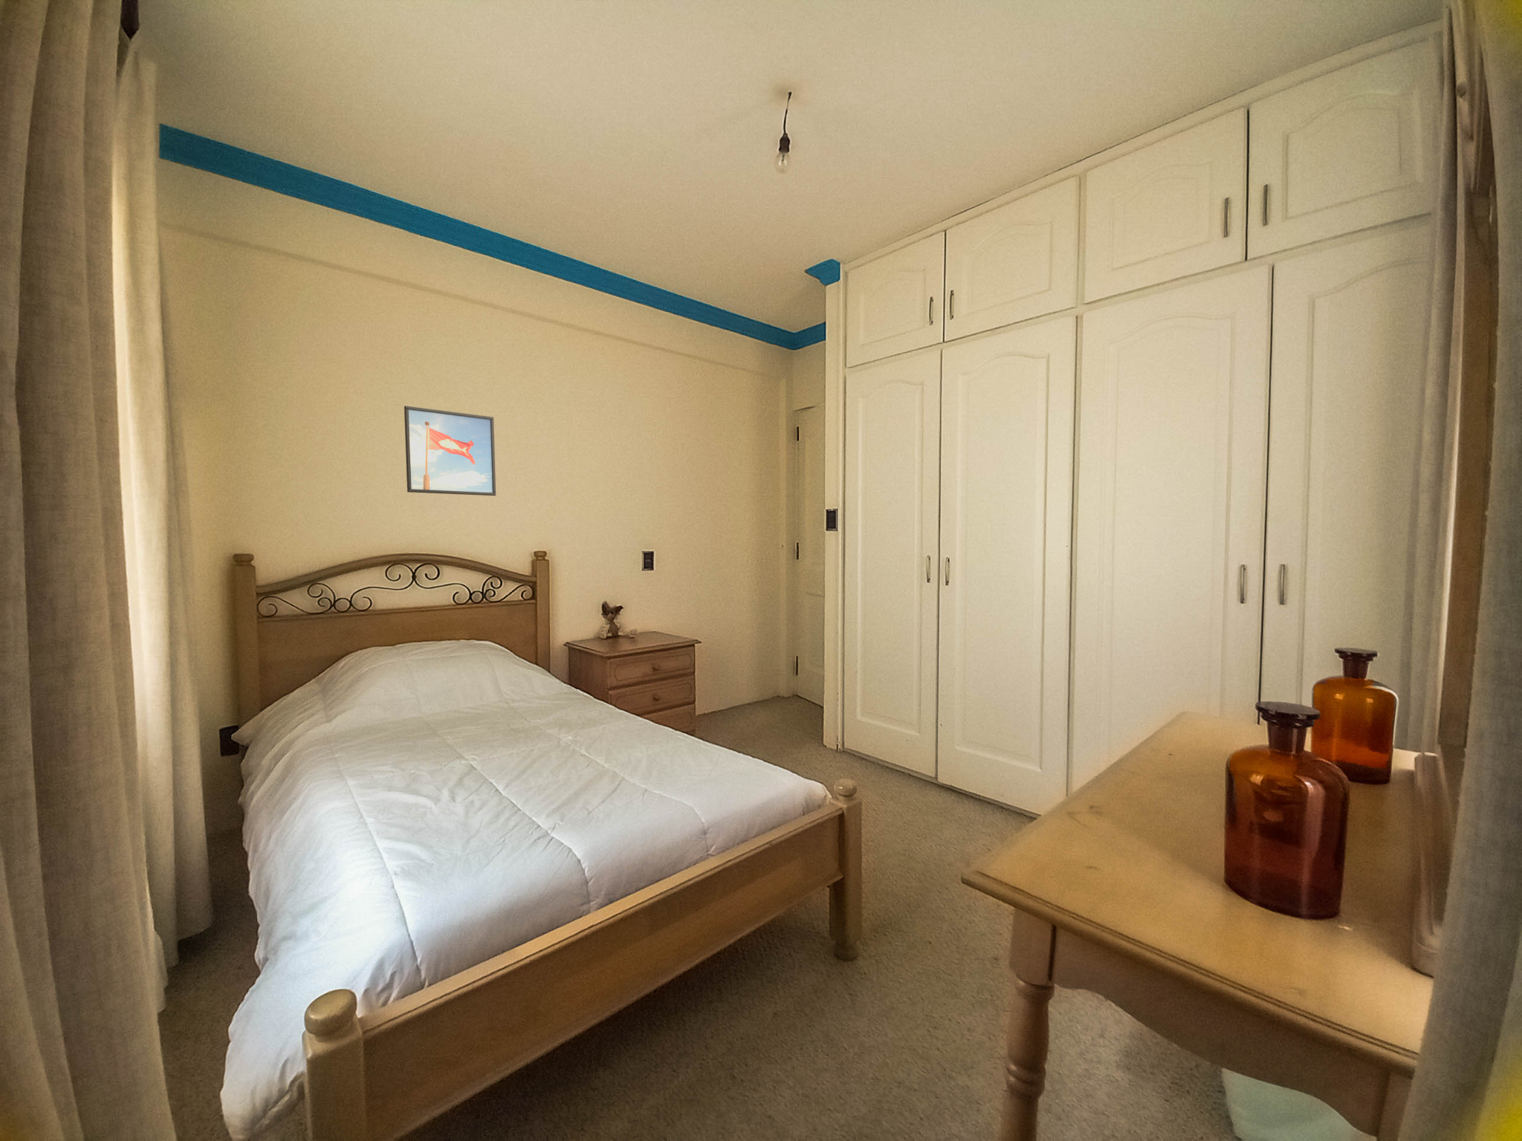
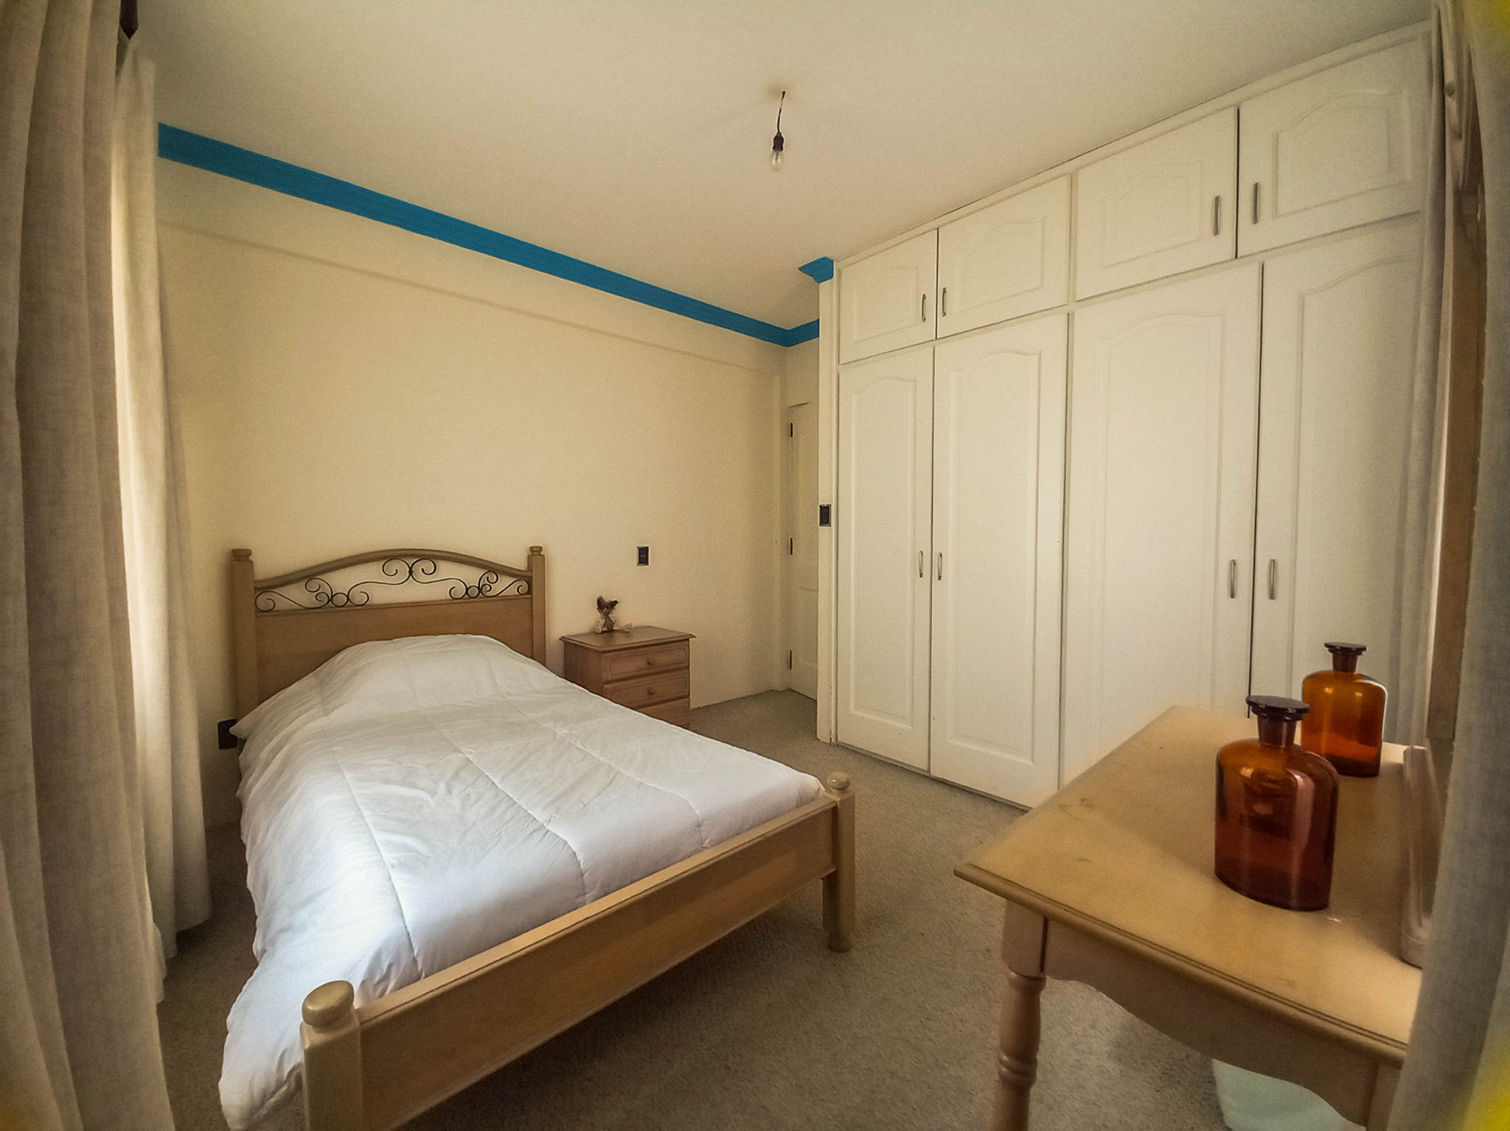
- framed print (452, 452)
